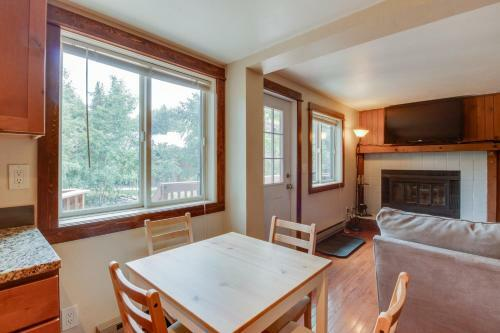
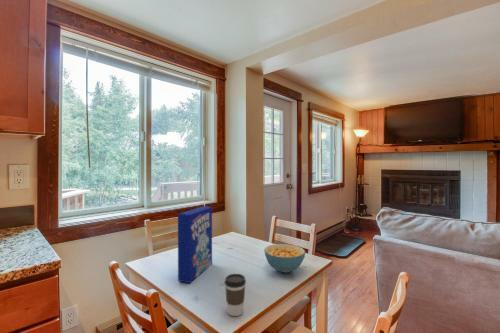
+ cereal box (196, 240)
+ coffee cup (235, 294)
+ cereal bowl (284, 260)
